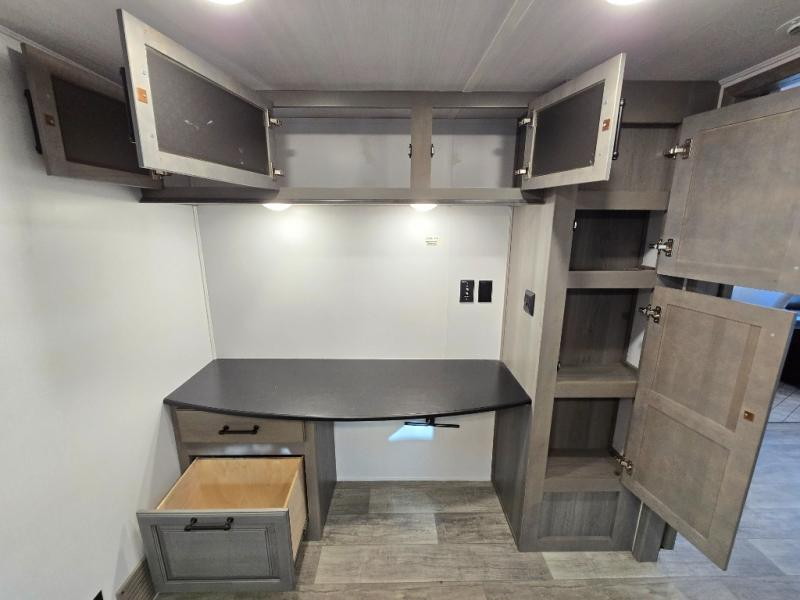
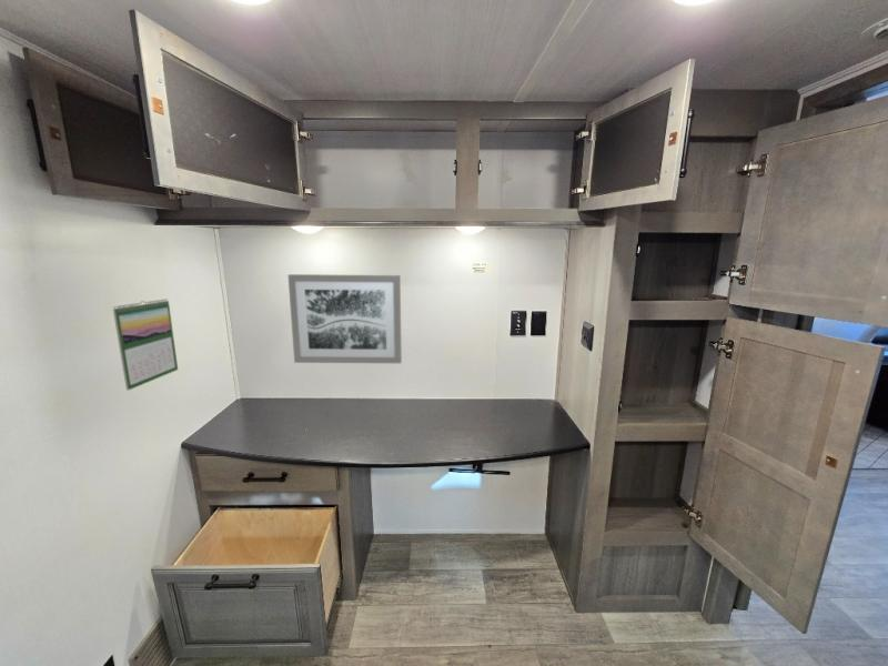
+ calendar (148, 341)
+ wall art (346, 319)
